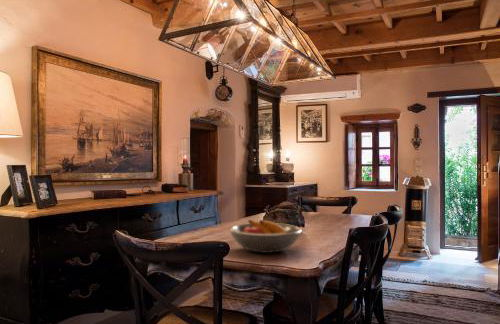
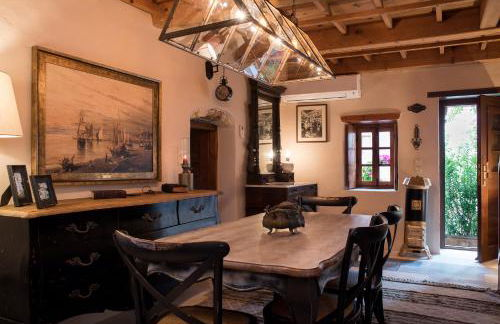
- fruit bowl (265, 236)
